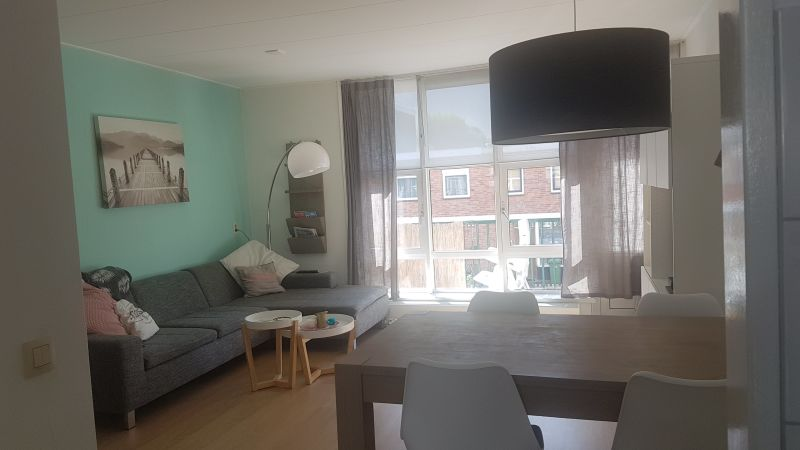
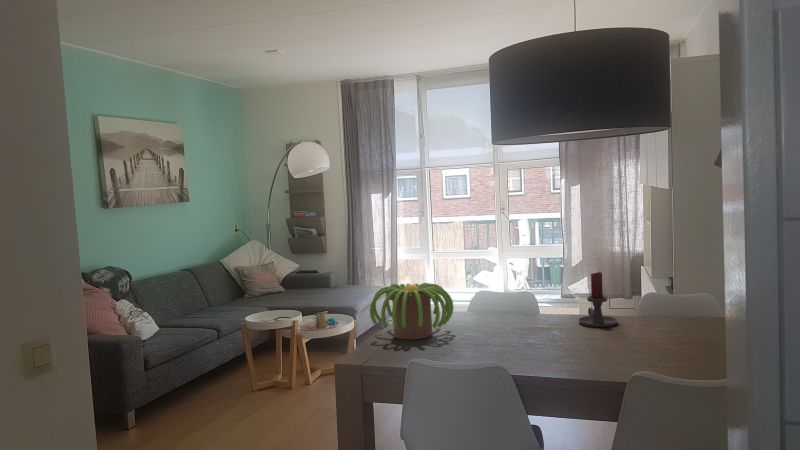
+ plant (410, 309)
+ candle holder (595, 297)
